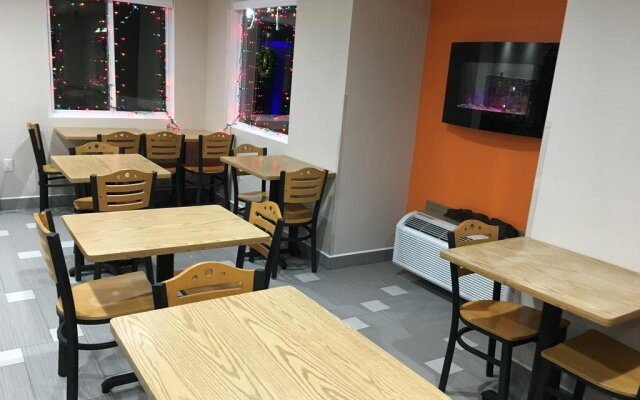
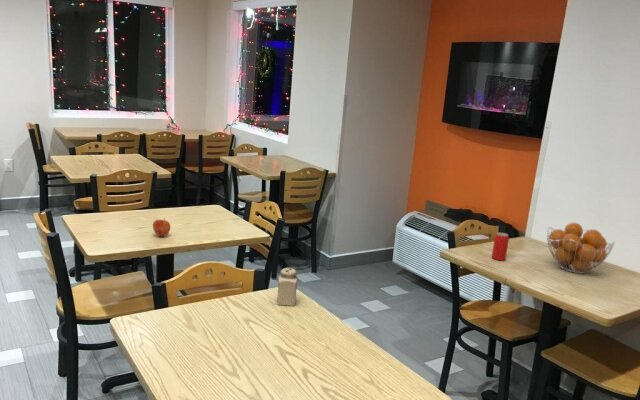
+ apple (161, 227)
+ fruit basket (577, 247)
+ salt shaker (287, 285)
+ beverage can (500, 246)
